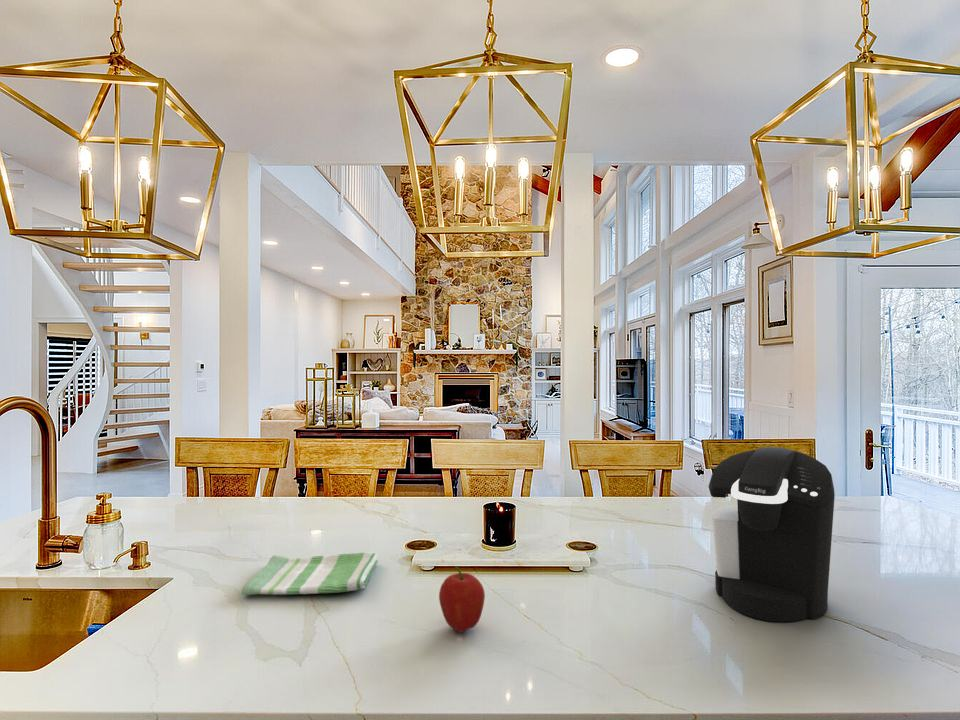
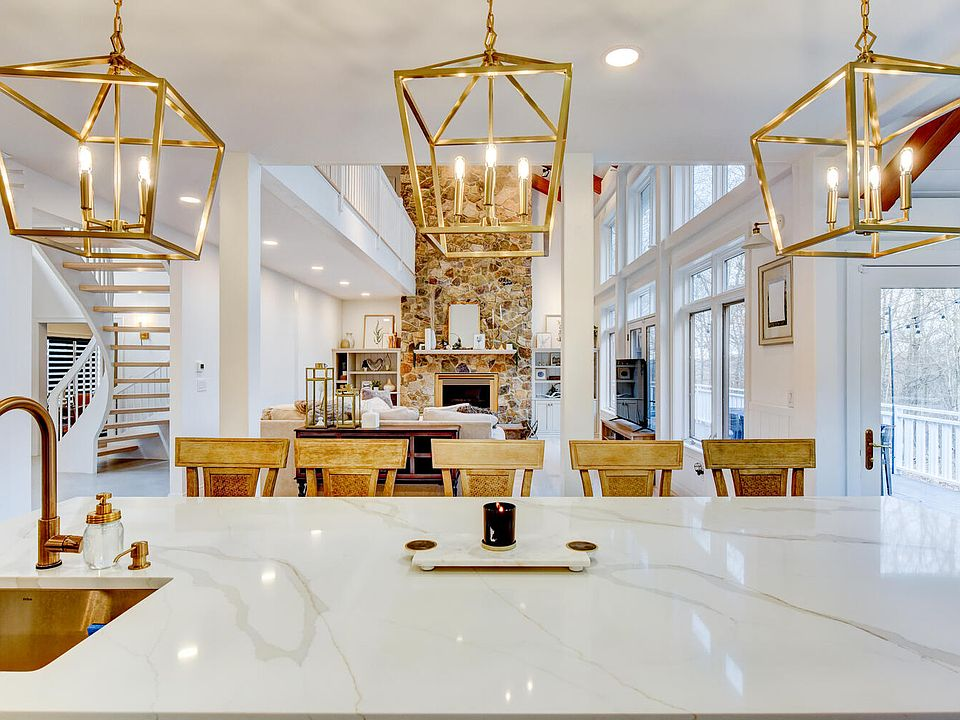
- dish towel (315, 572)
- coffee maker (768, 525)
- fruit (461, 598)
